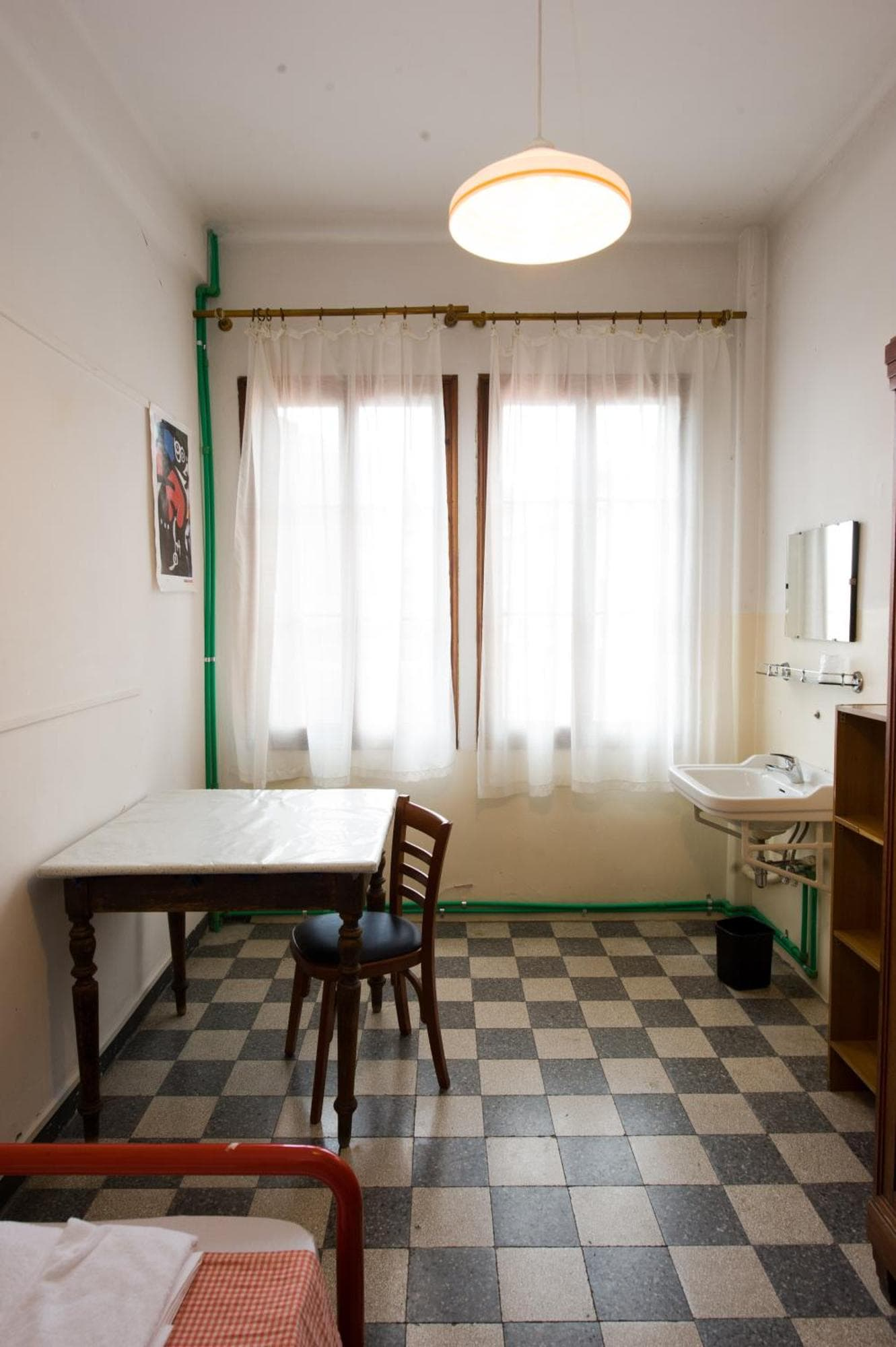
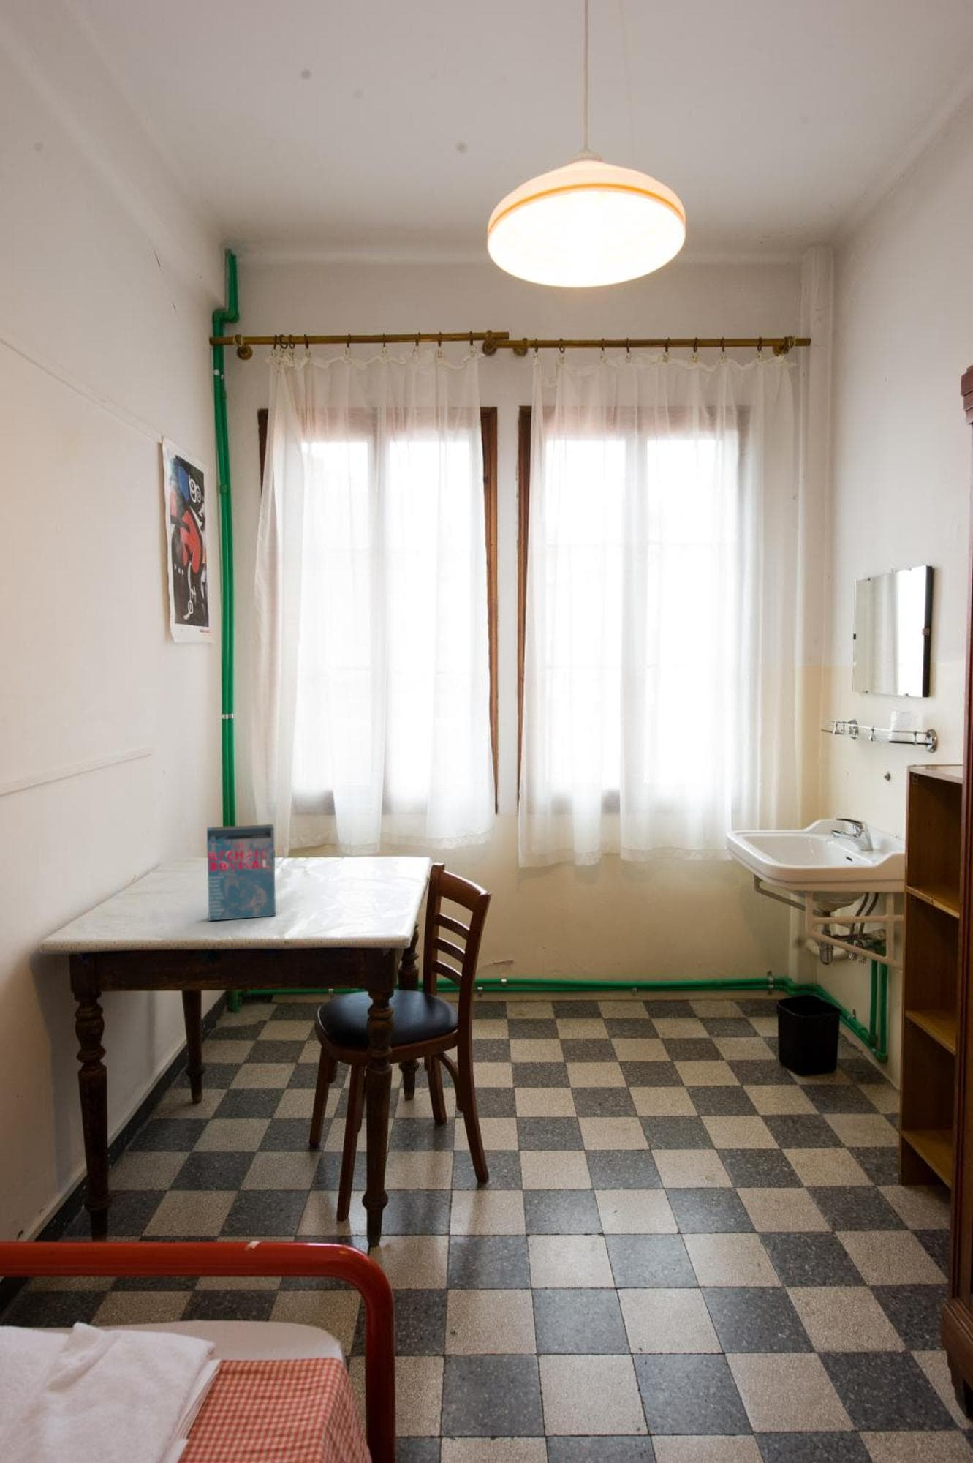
+ book (241, 871)
